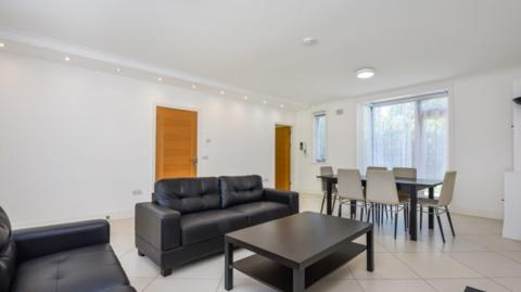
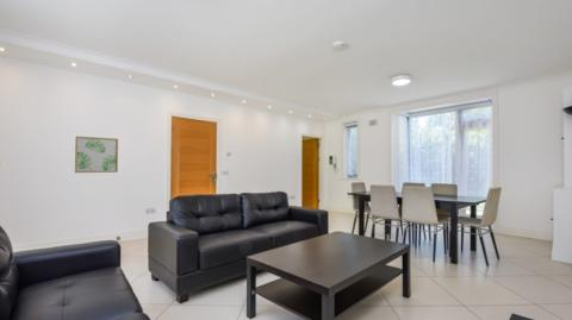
+ wall art (97, 155)
